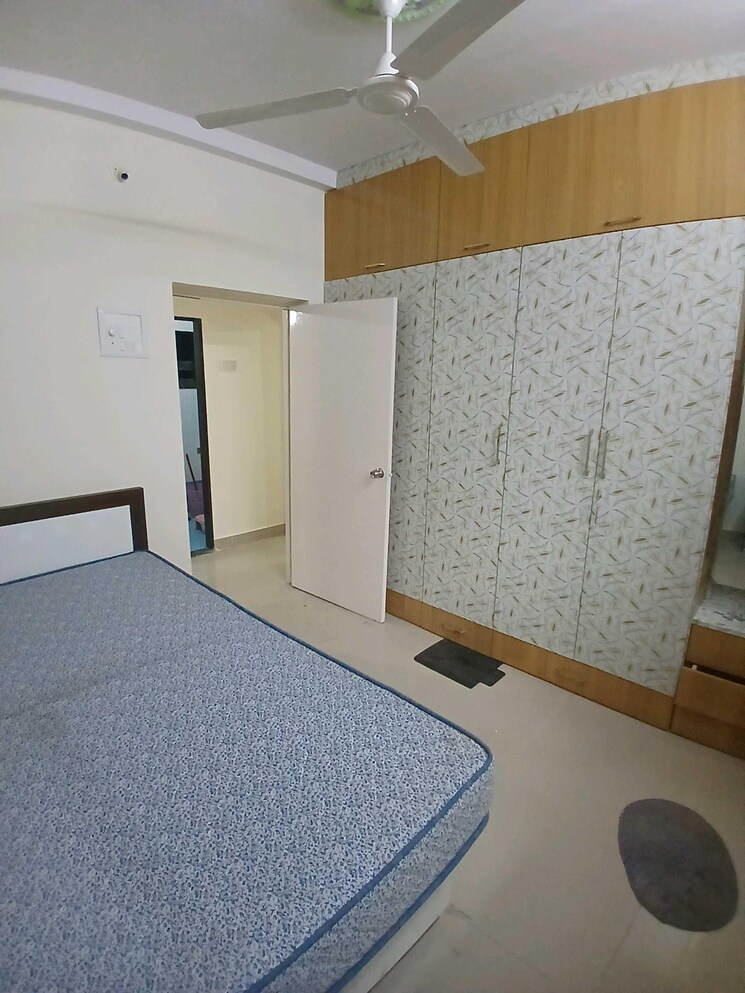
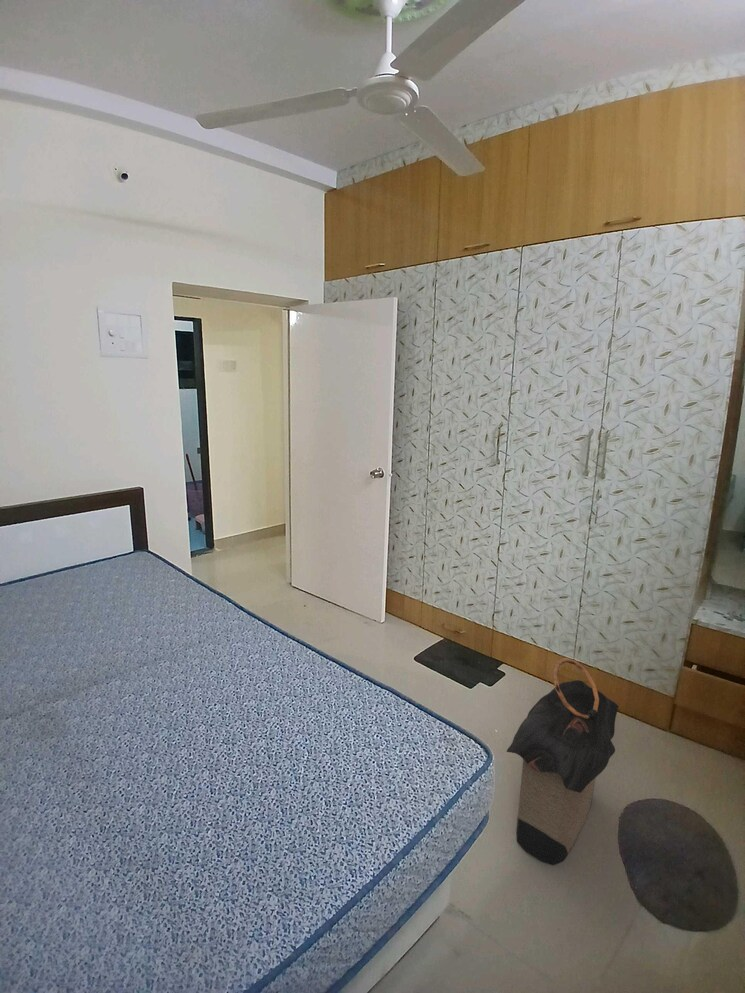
+ laundry hamper (566, 751)
